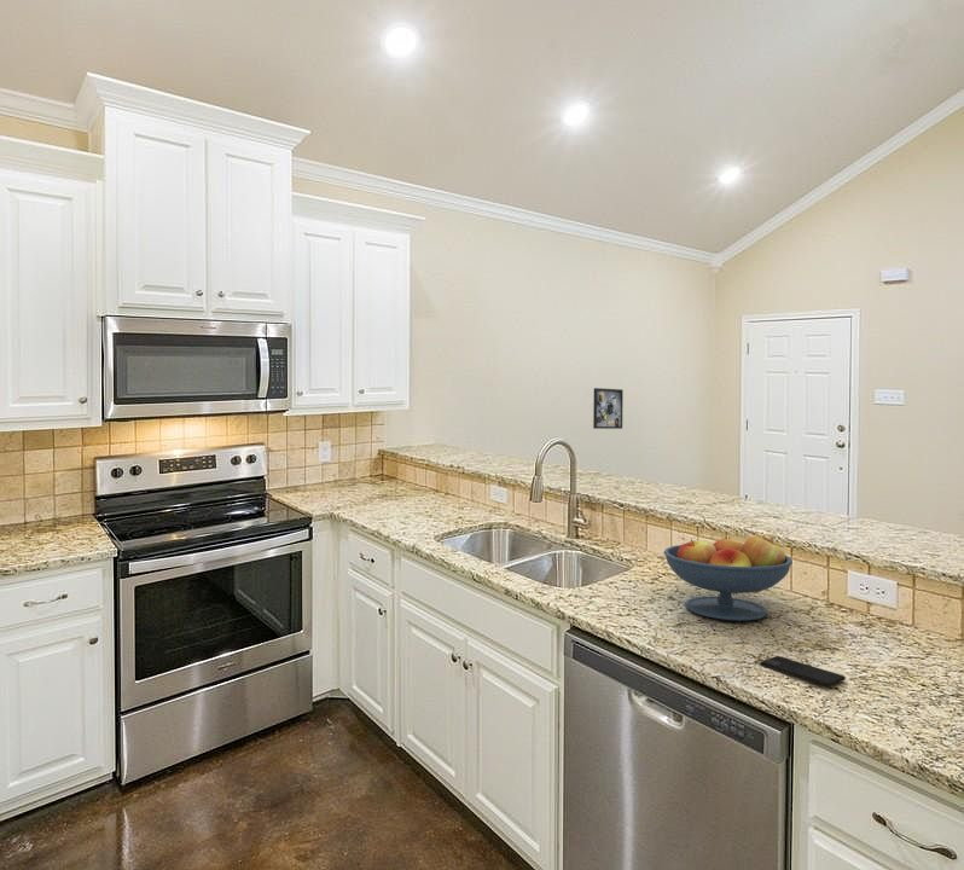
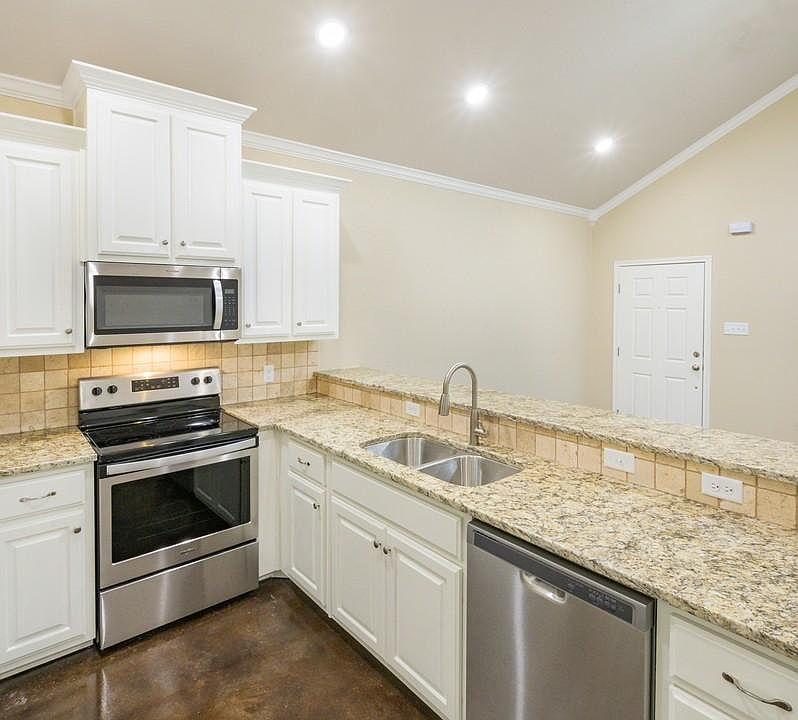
- smartphone (801, 669)
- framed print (608, 408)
- fruit bowl (725, 572)
